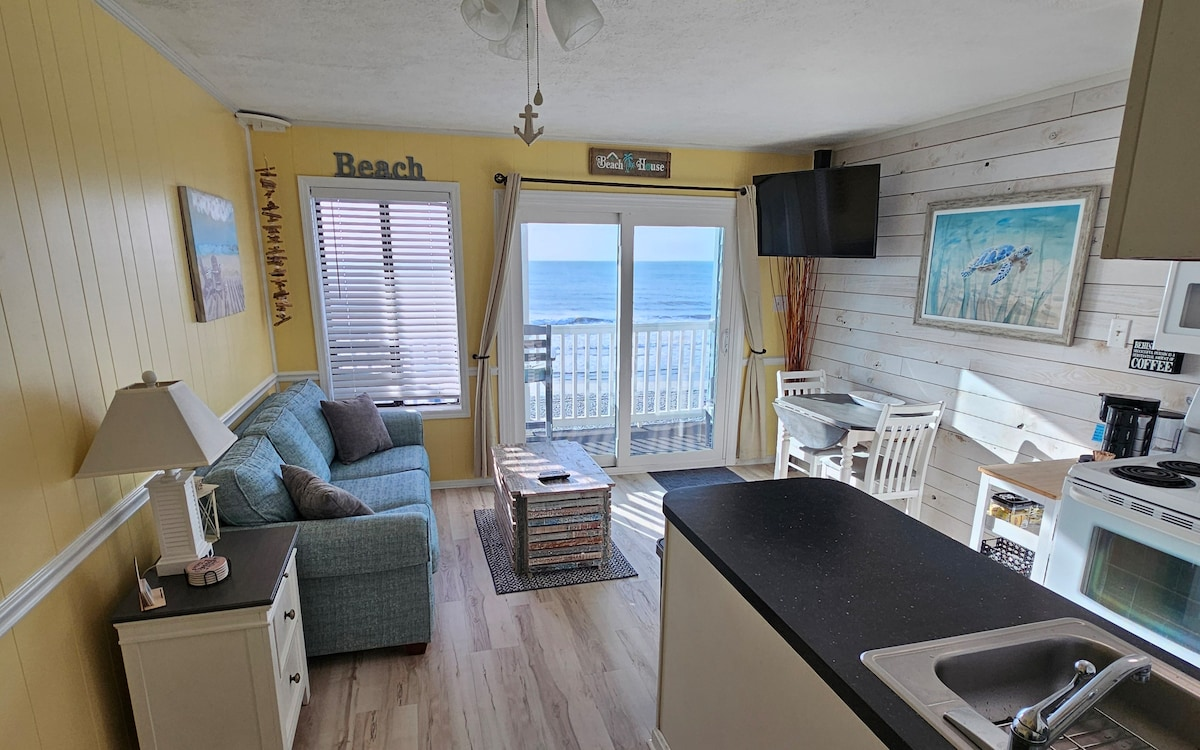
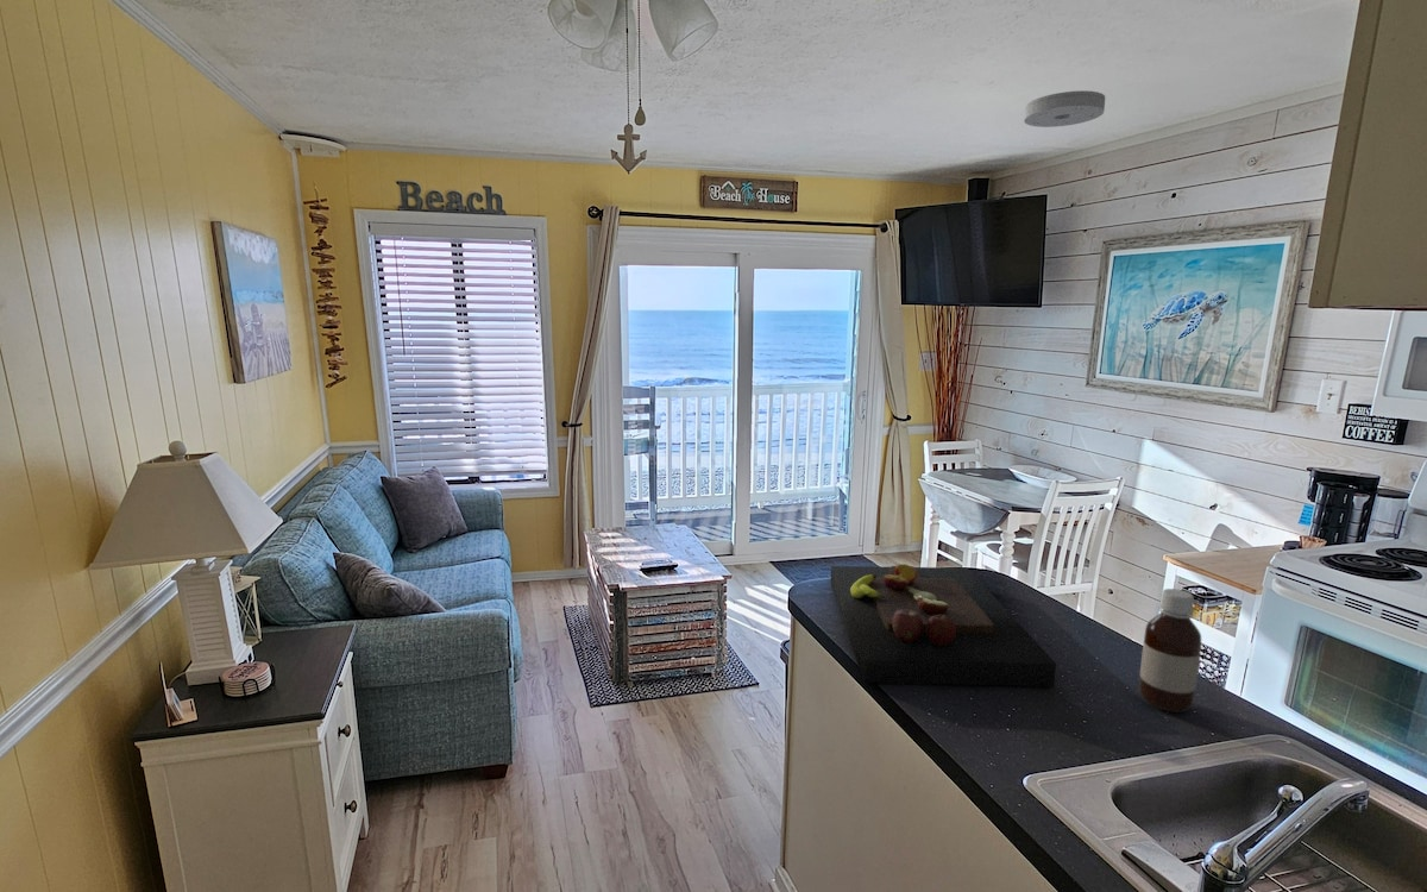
+ bottle (1171, 648)
+ smoke detector (1063, 109)
+ cutting board (924, 603)
